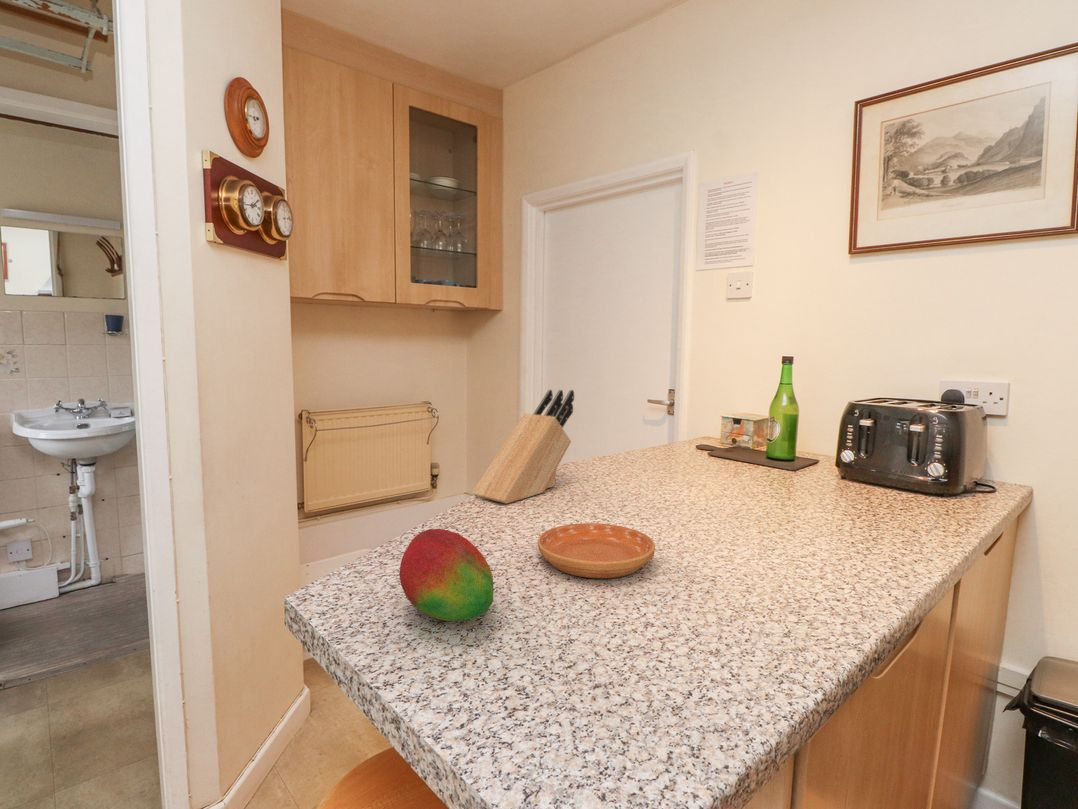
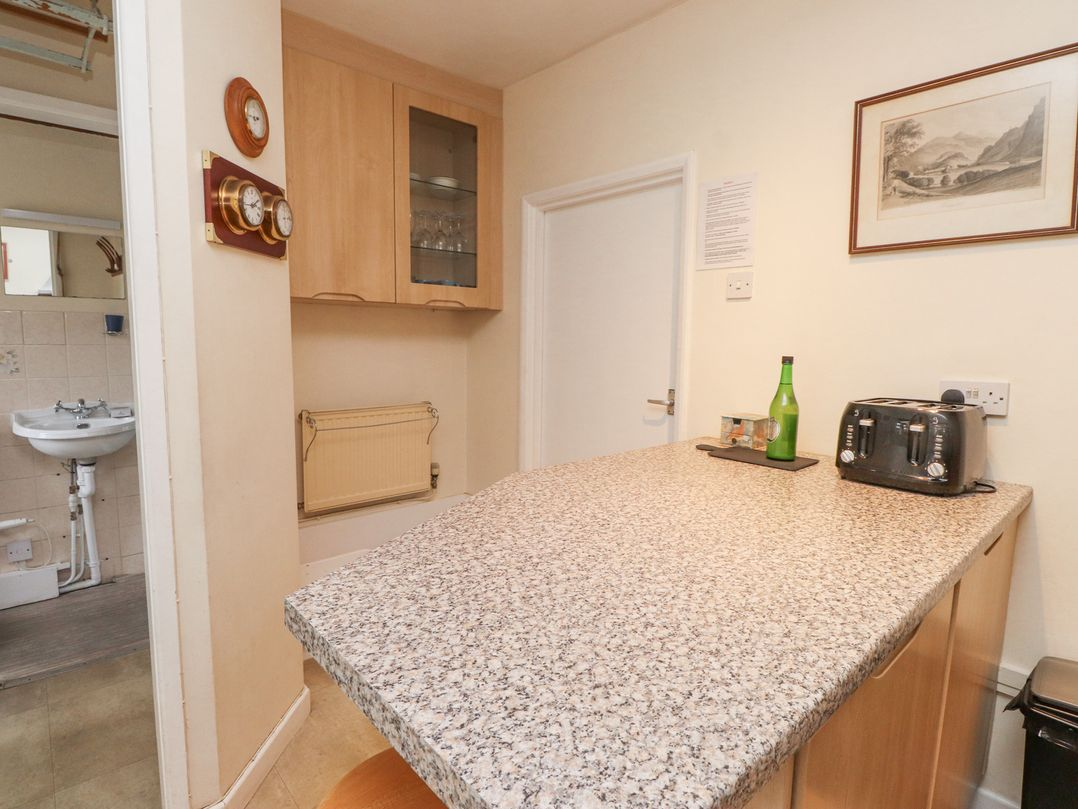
- knife block (530, 440)
- fruit (449, 575)
- saucer (595, 550)
